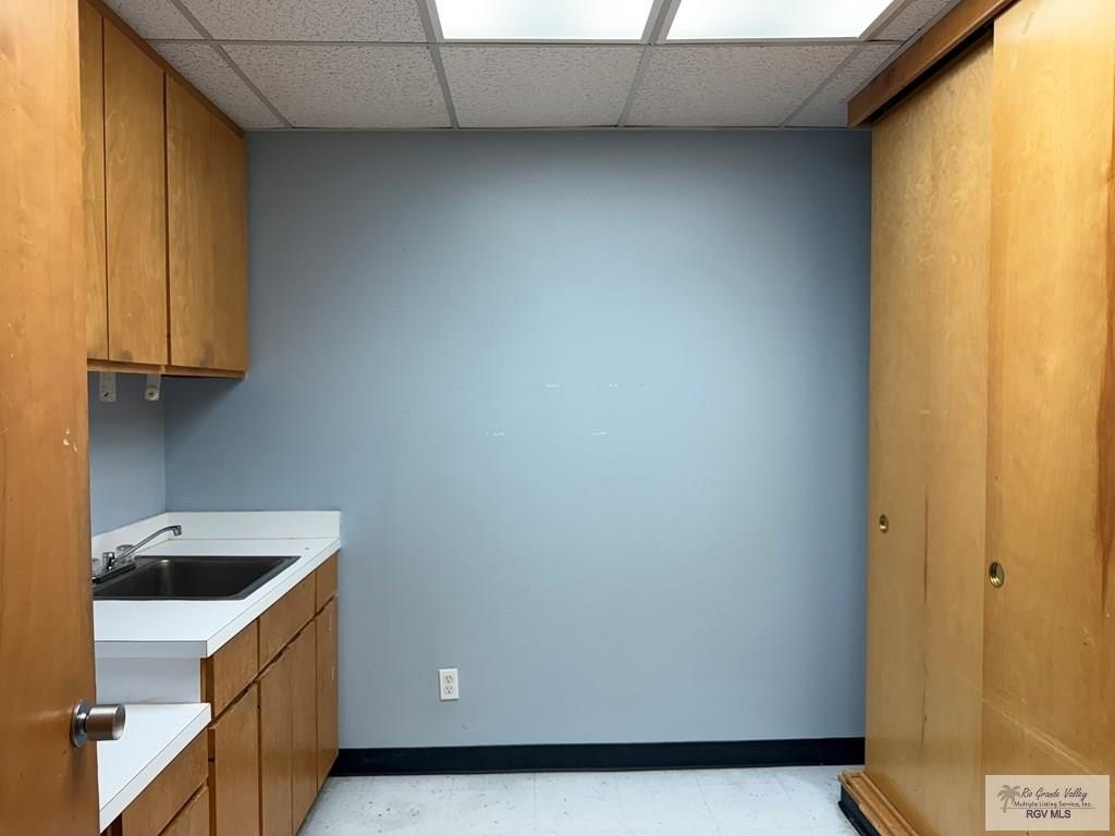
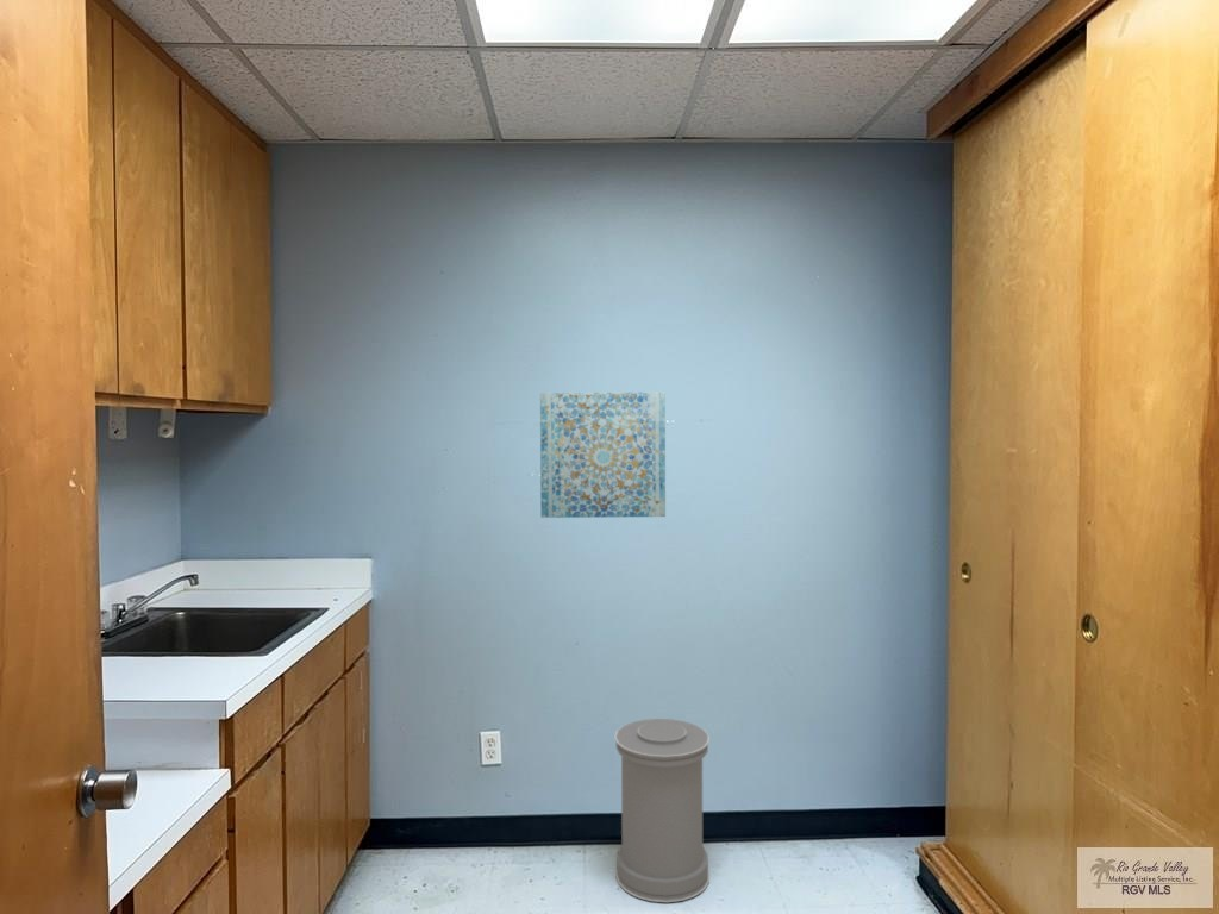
+ wall art (602, 455)
+ trash can (662, 802)
